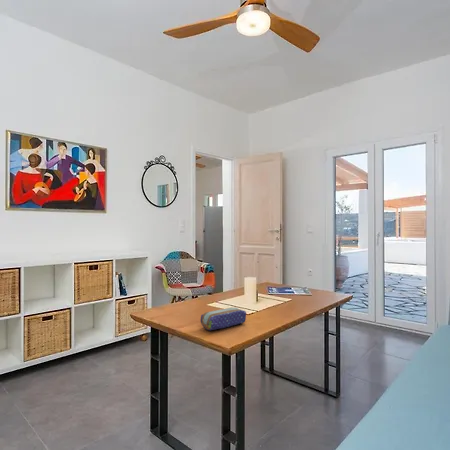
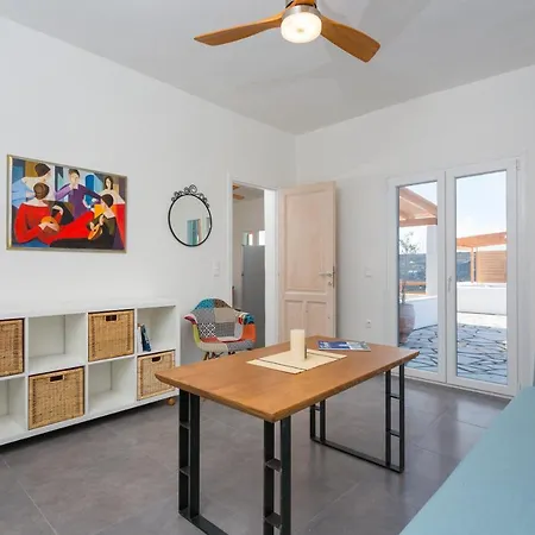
- pencil case (223, 317)
